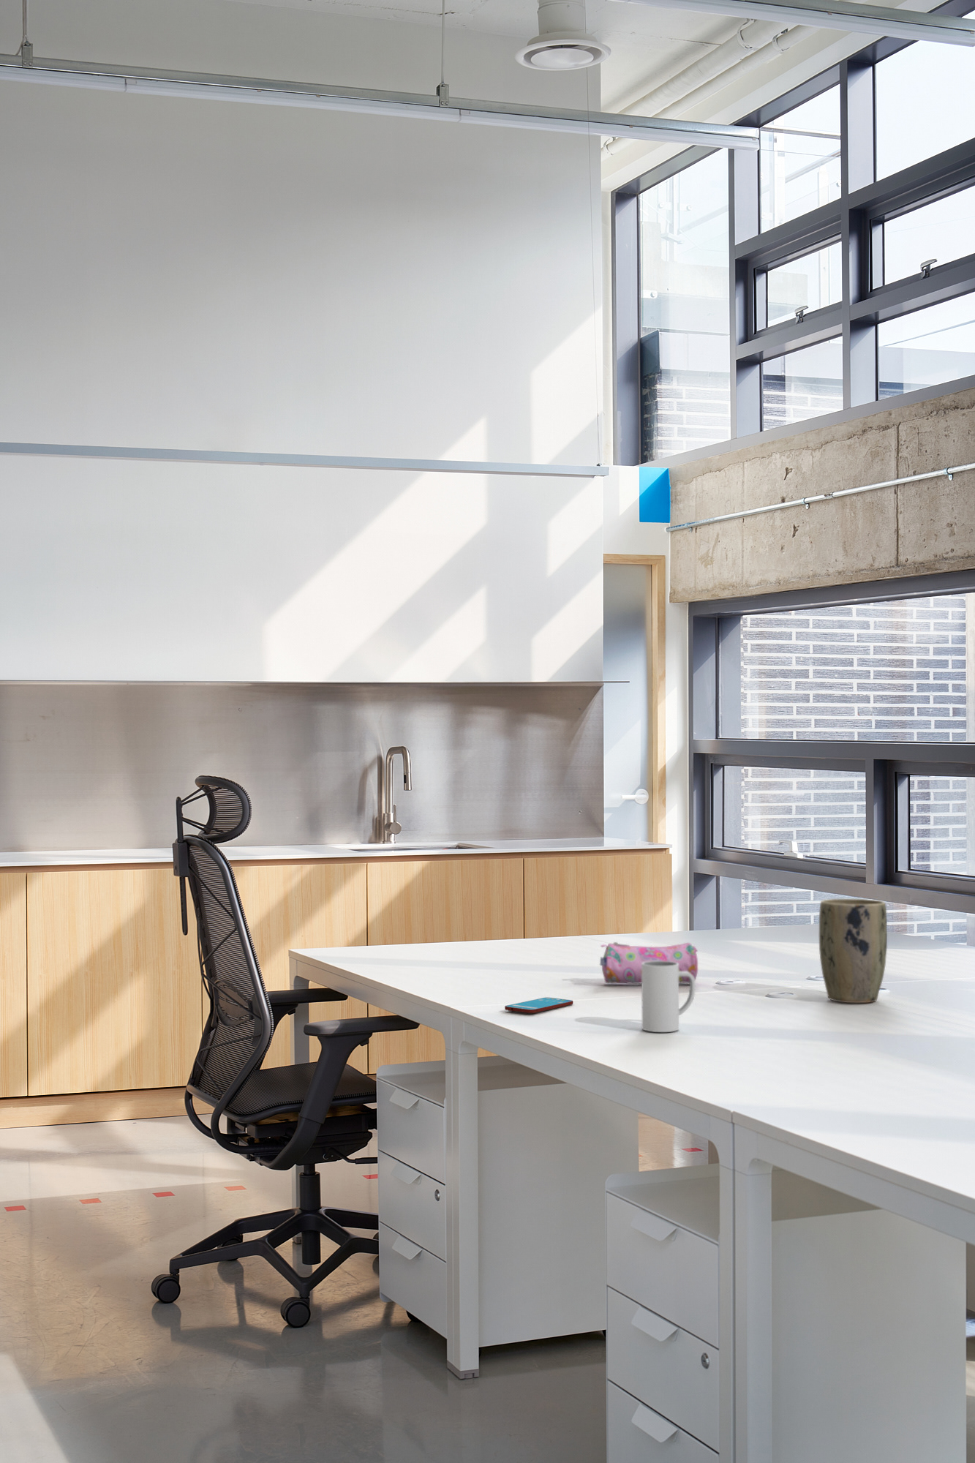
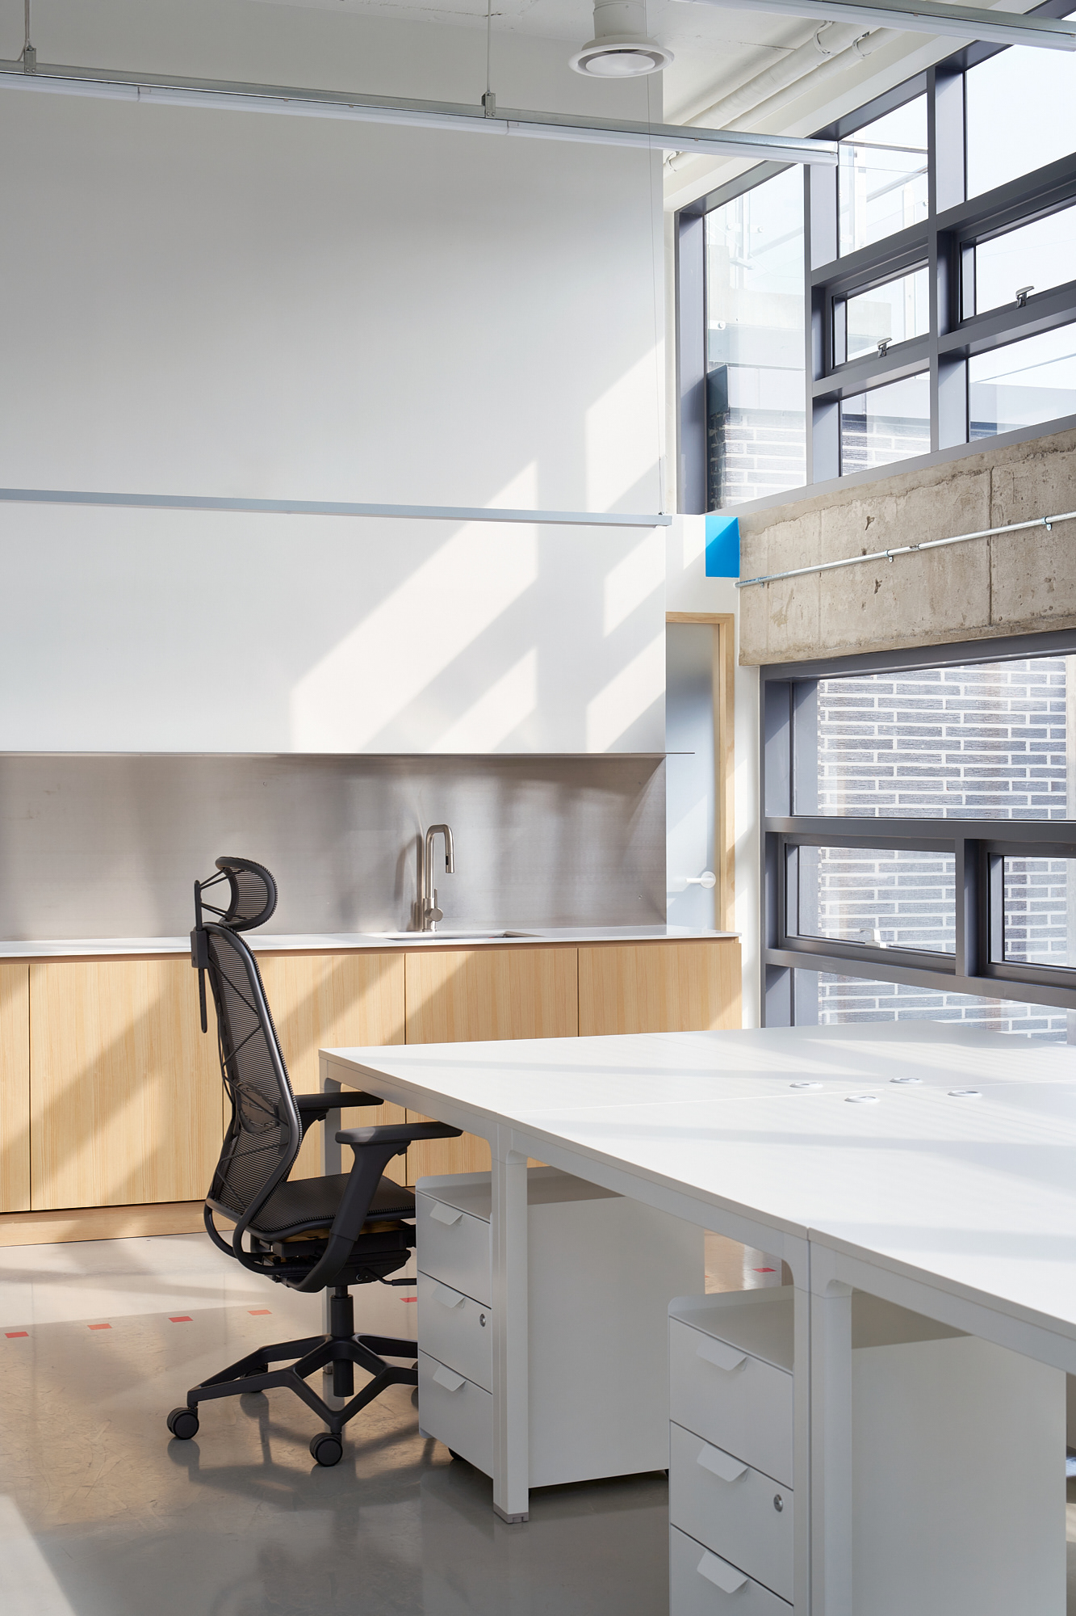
- mug (668, 995)
- pencil case (649, 960)
- smartphone (539, 1004)
- plant pot (853, 951)
